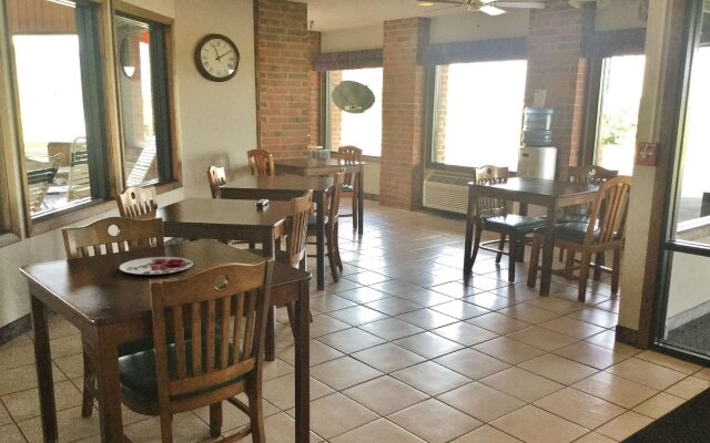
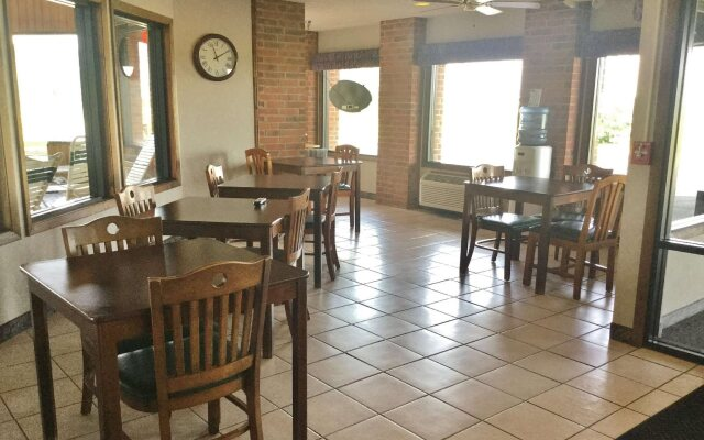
- plate (156, 264)
